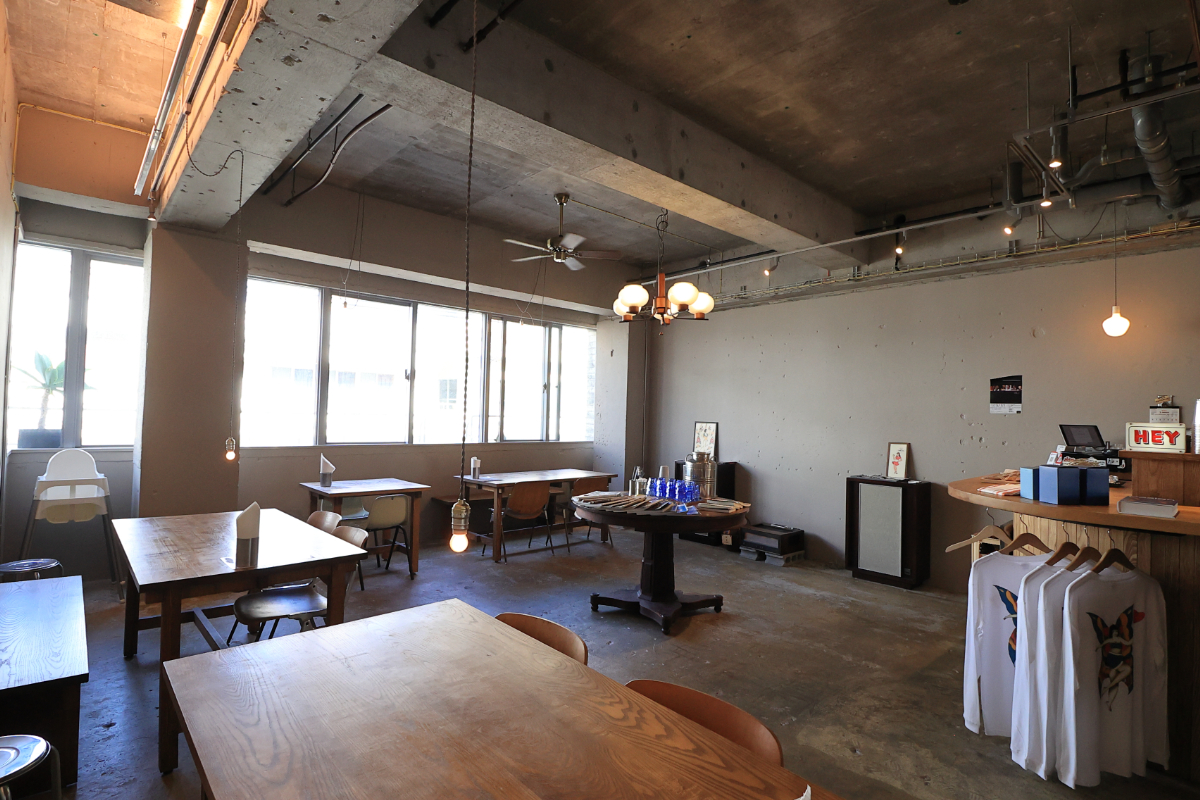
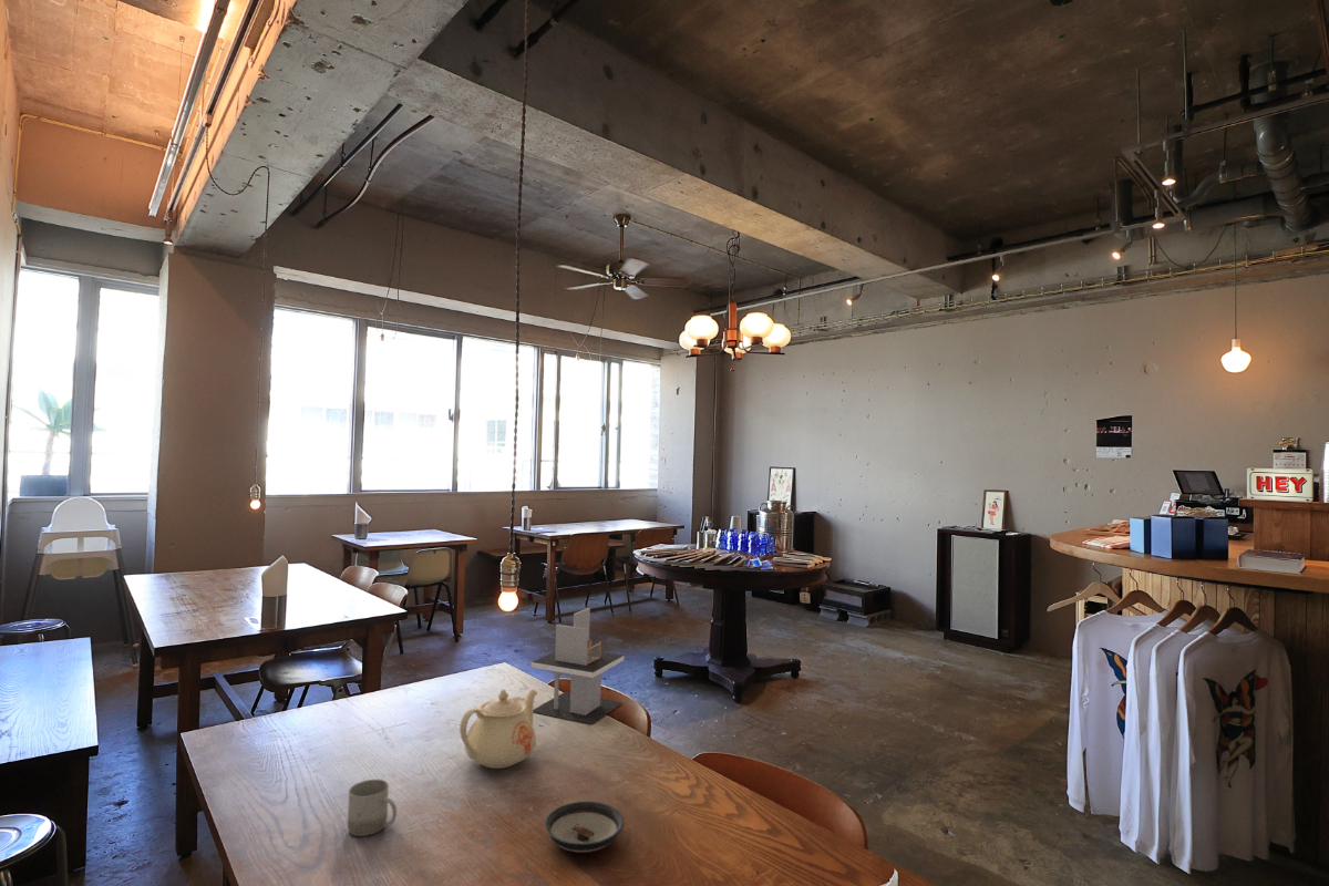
+ napkin holder (578, 658)
+ teapot (501, 724)
+ saucer (584, 831)
+ cup (374, 808)
